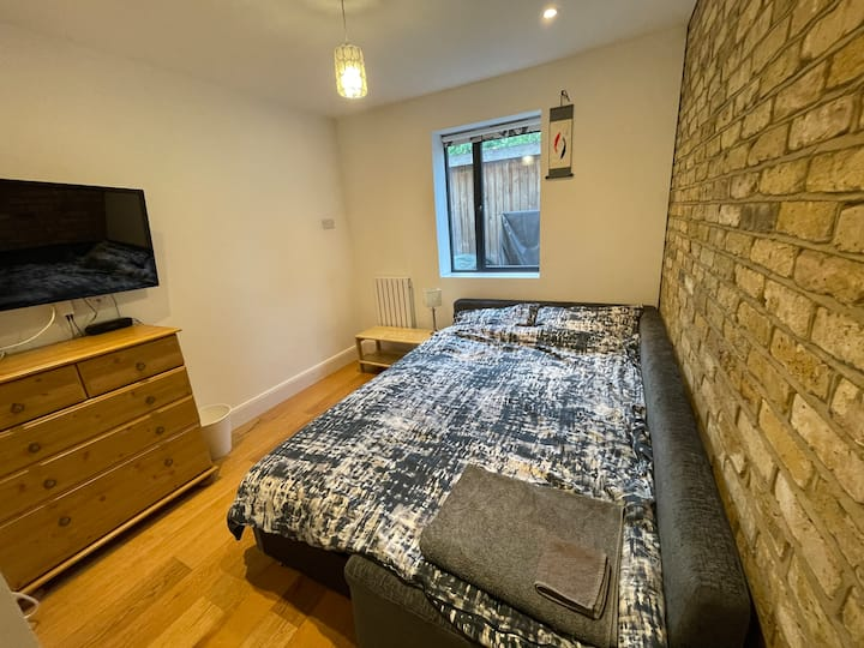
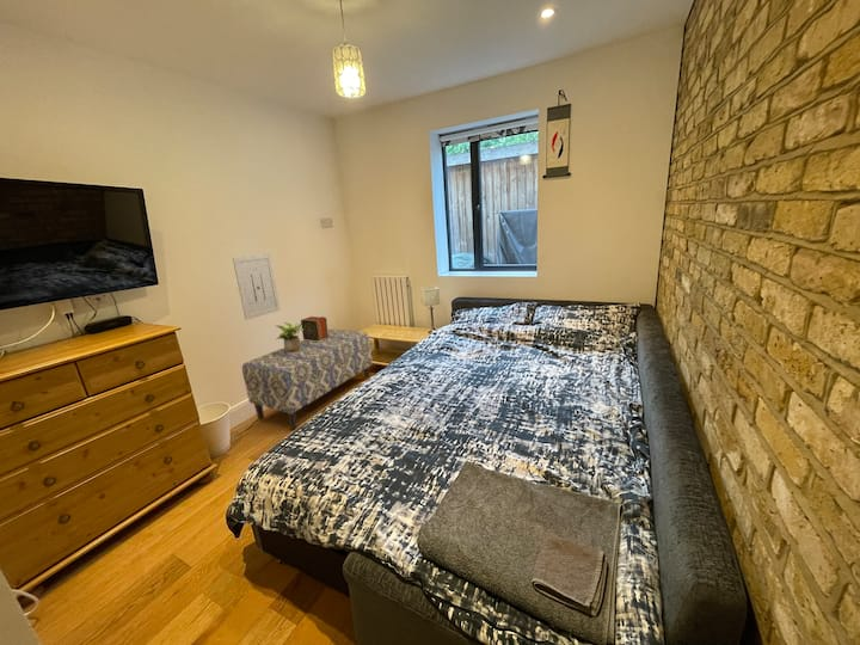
+ decorative box (315, 327)
+ potted plant (289, 336)
+ bench (315, 371)
+ wall art (258, 285)
